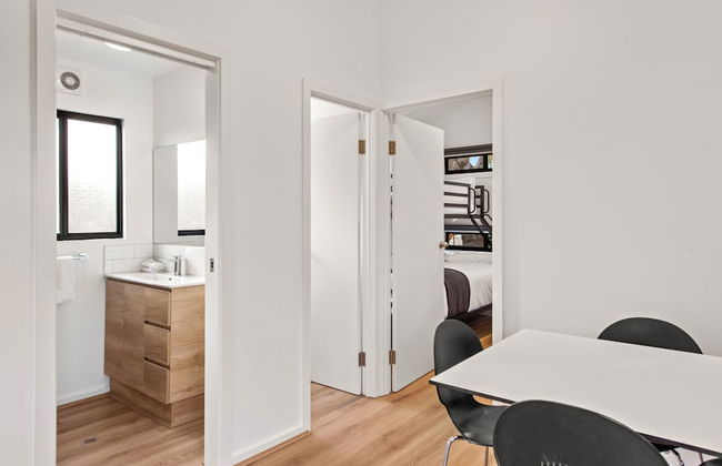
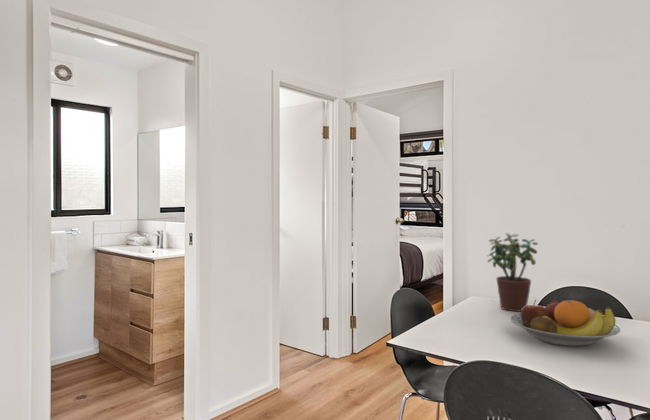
+ potted plant (515, 271)
+ fruit bowl (562, 318)
